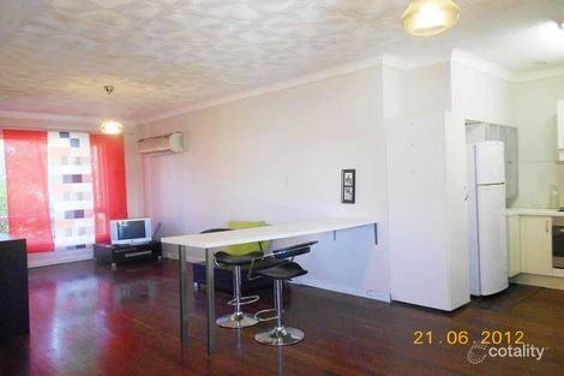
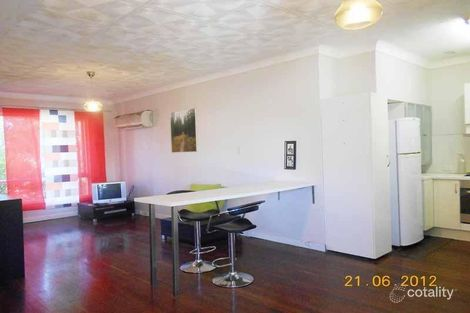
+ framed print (183, 131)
